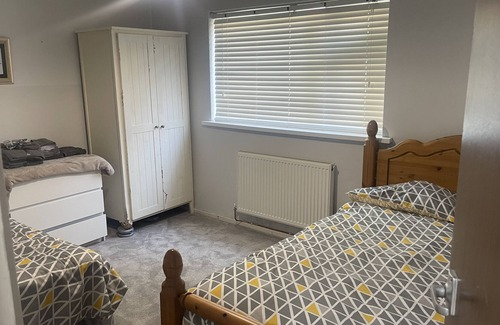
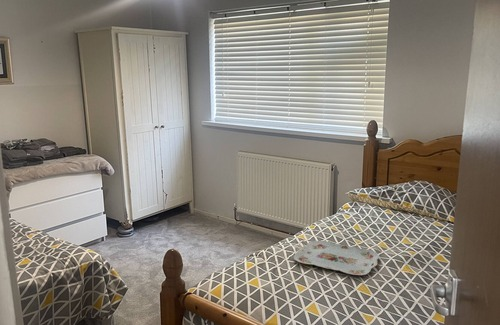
+ serving tray (336, 257)
